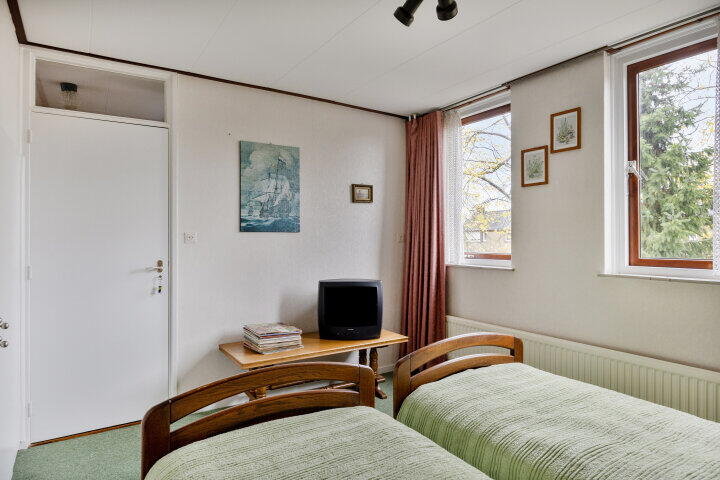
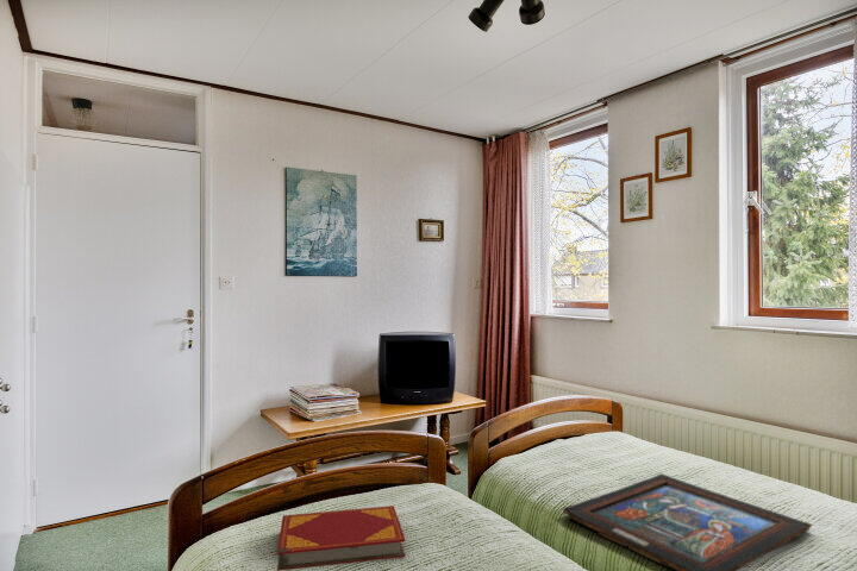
+ tray (682, 519)
+ hardback book (340, 534)
